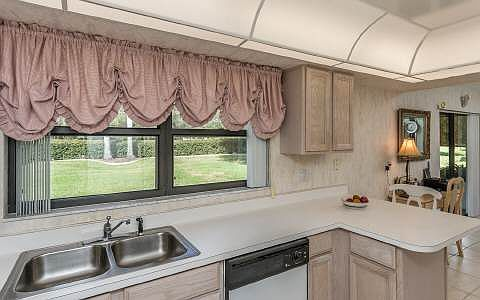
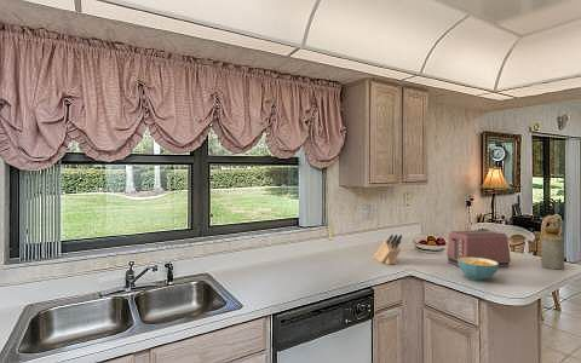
+ bottle (552, 246)
+ toaster (476, 248)
+ knife block (387, 247)
+ cereal bowl (477, 270)
